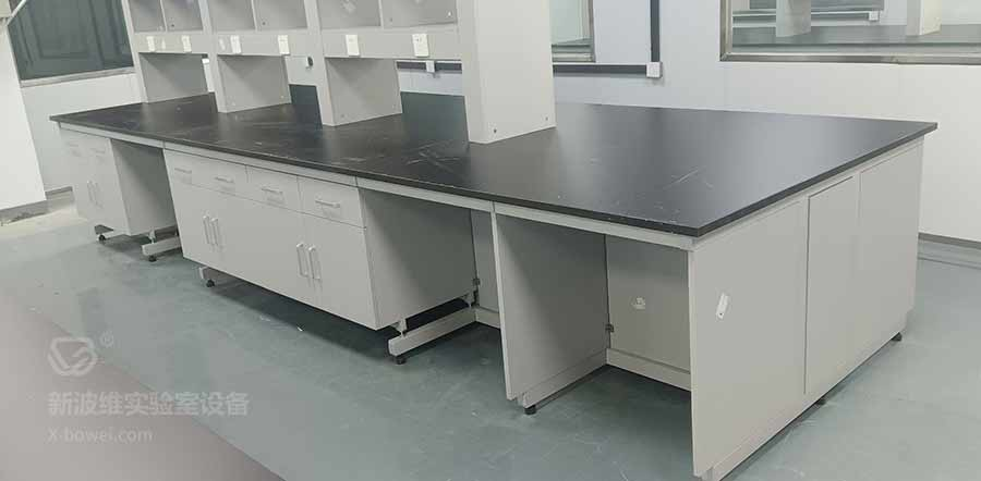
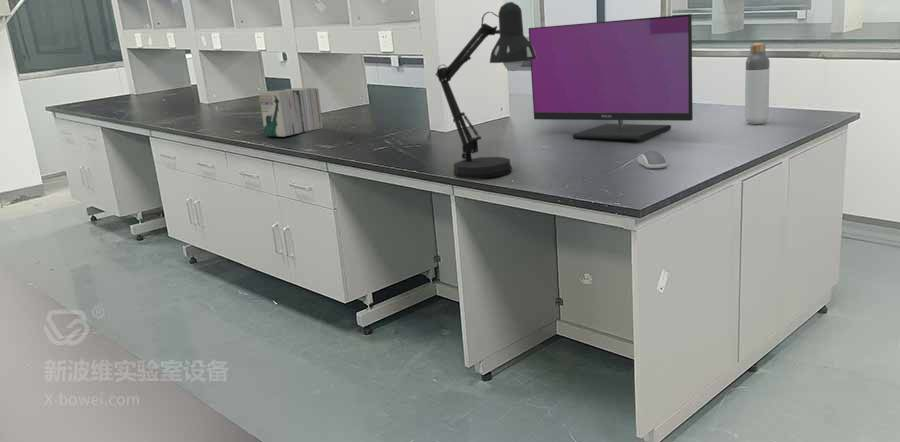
+ computer mouse (652, 157)
+ desk lamp (489, 62)
+ bottle (757, 83)
+ books (291, 110)
+ computer monitor (617, 77)
